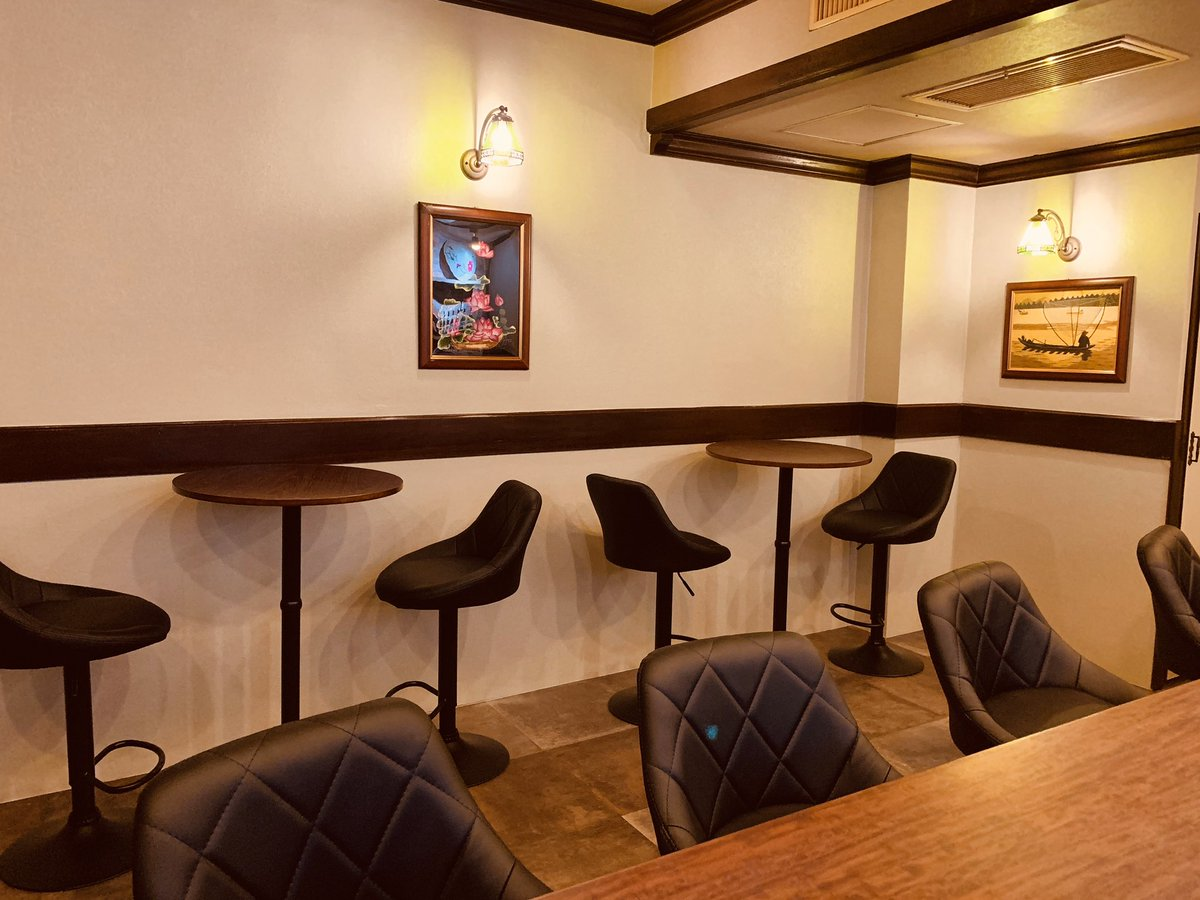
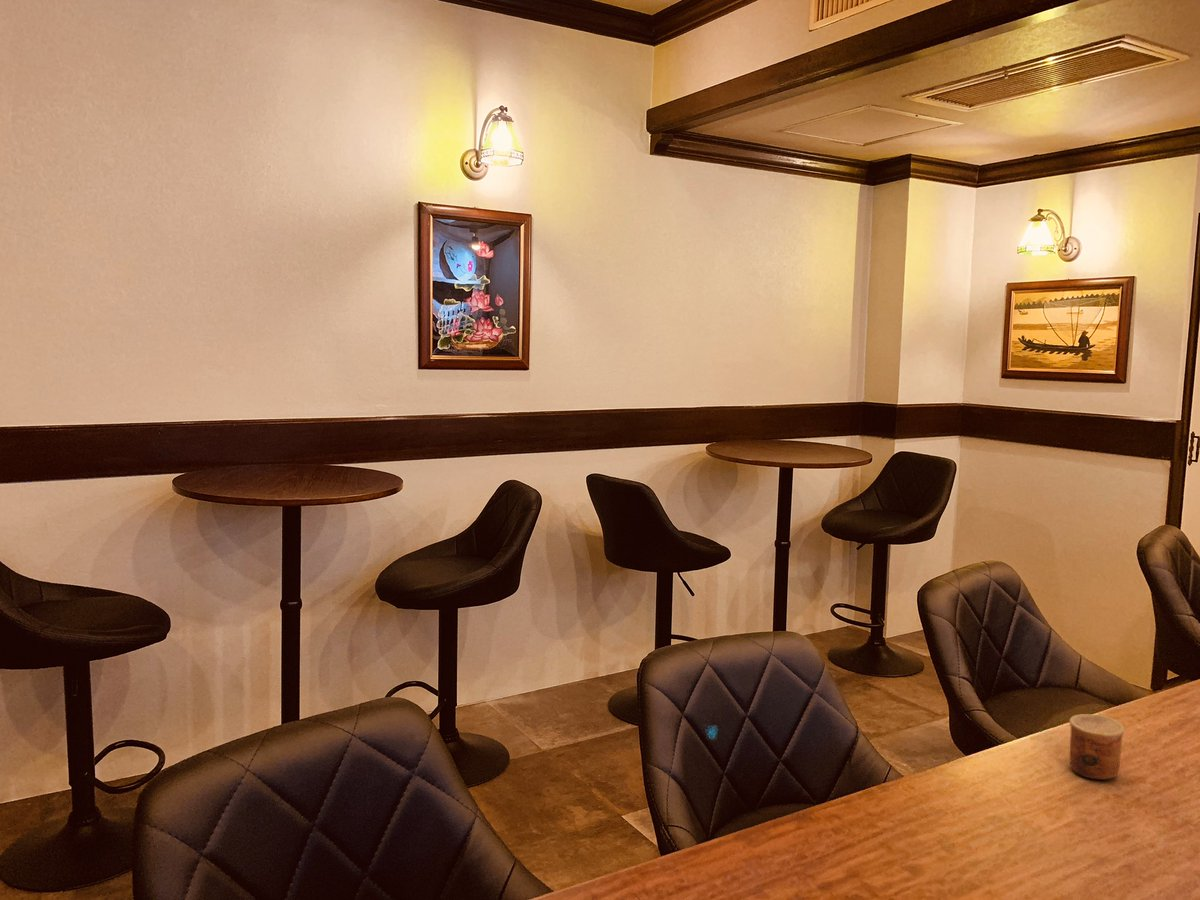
+ cup (1094, 747)
